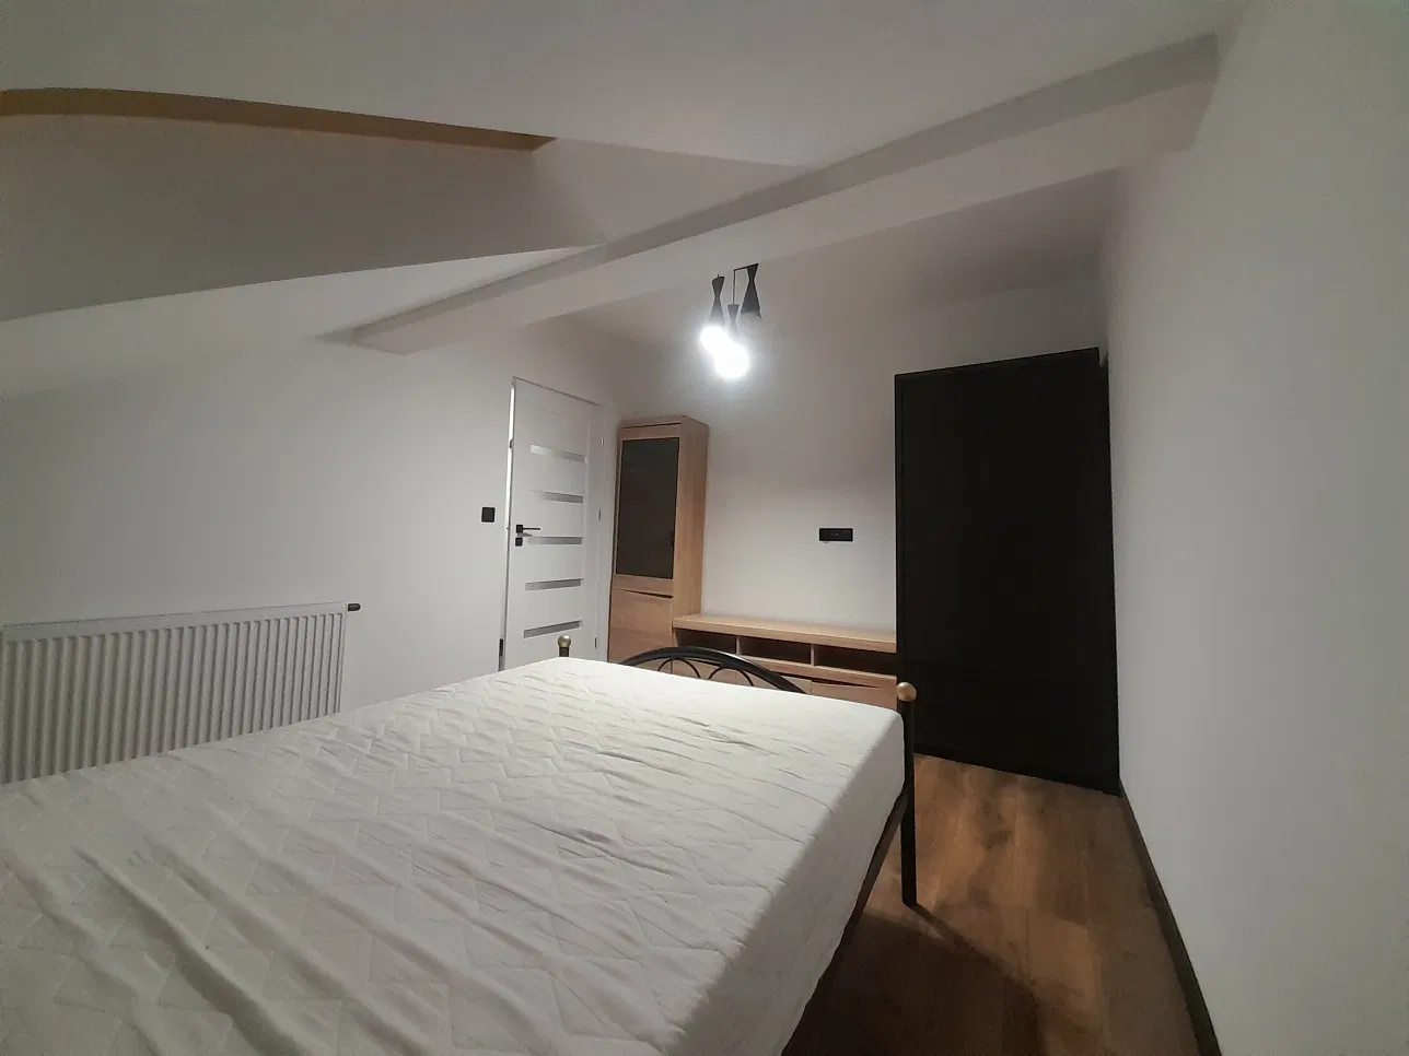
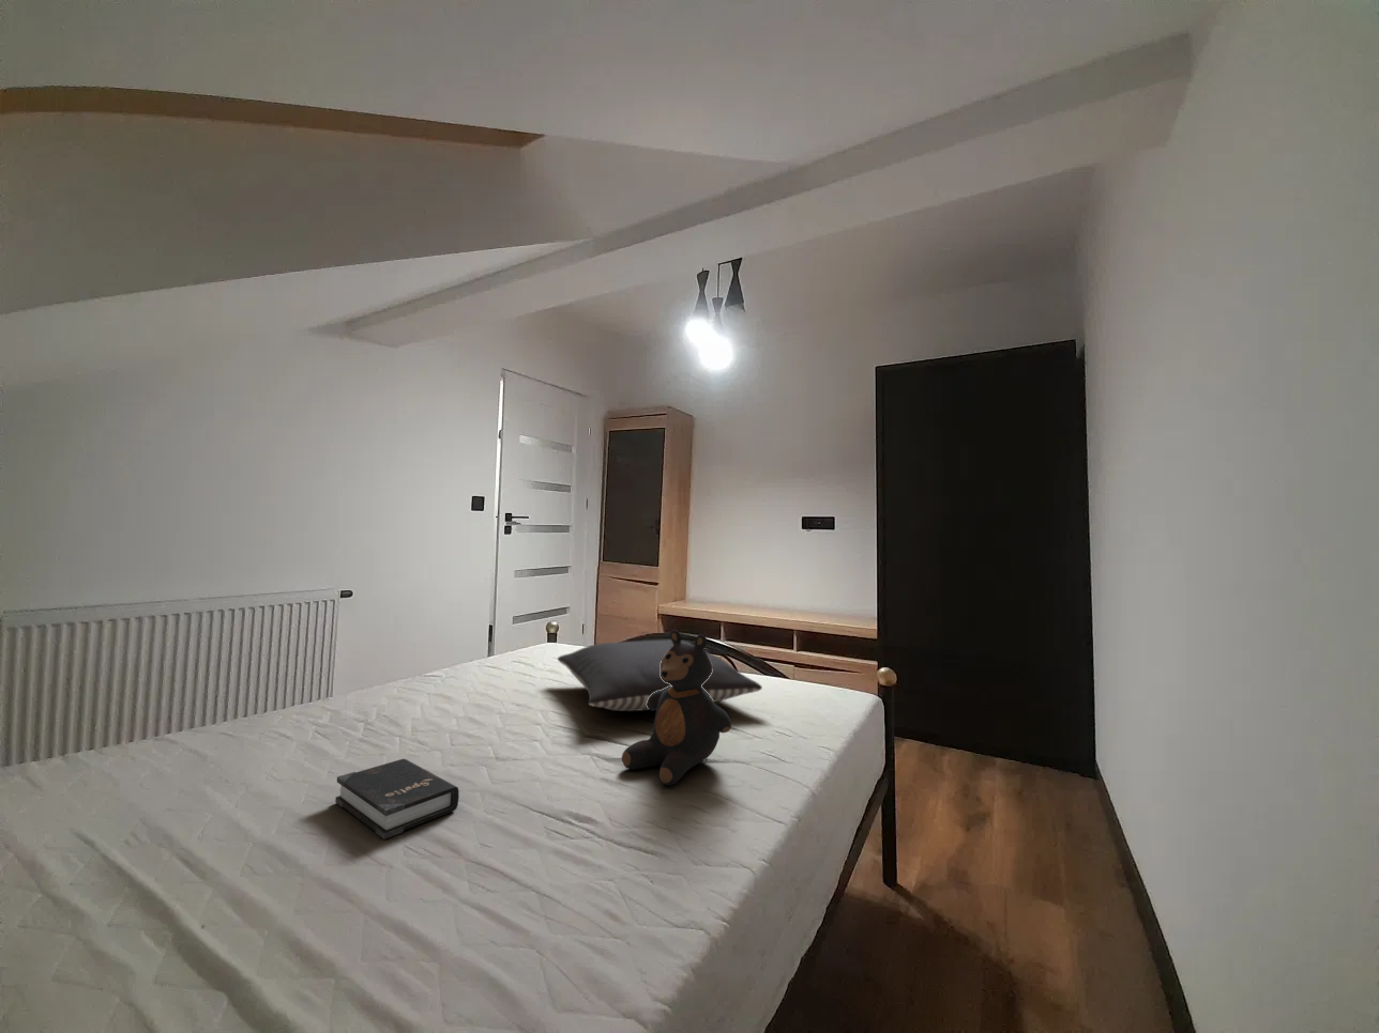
+ pillow (651, 672)
+ hardback book (396, 792)
+ teddy bear (674, 700)
